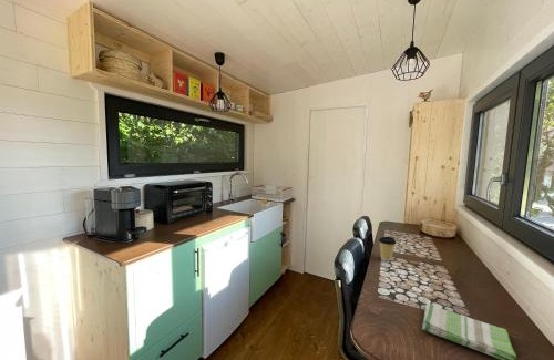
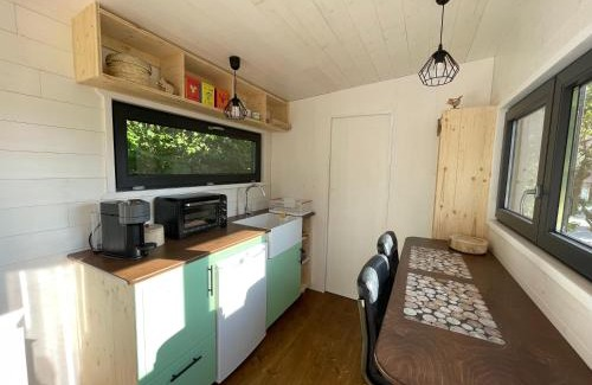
- dish towel (463, 327)
- coffee cup (387, 248)
